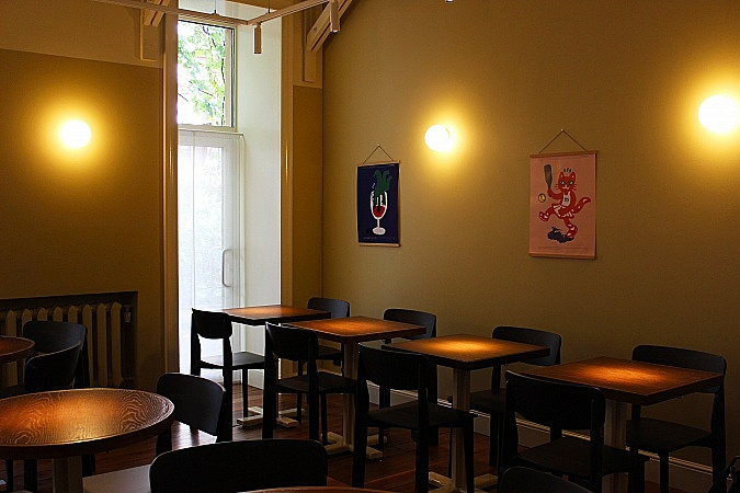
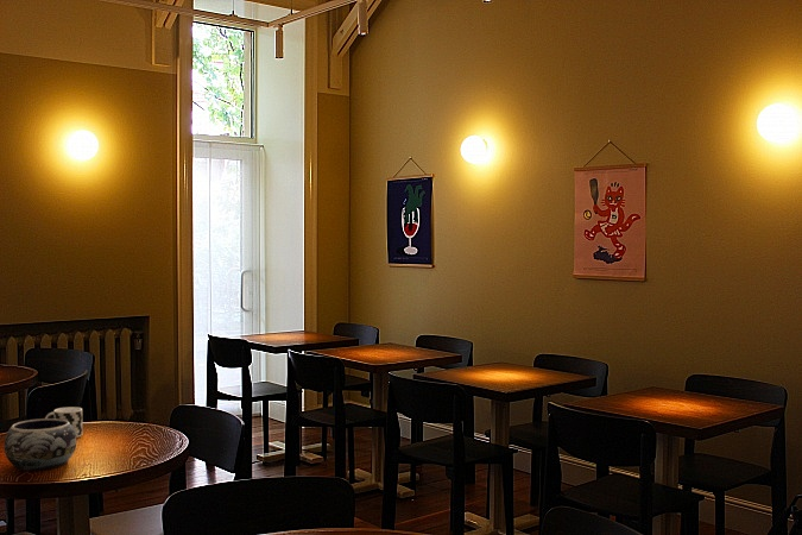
+ decorative bowl (40, 443)
+ cup (65, 420)
